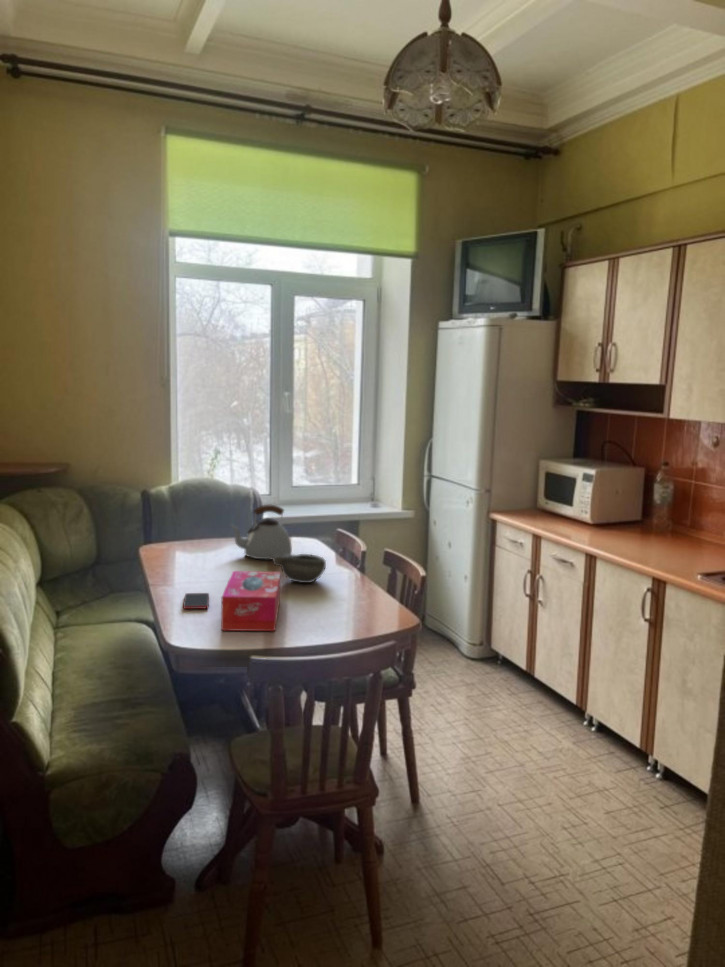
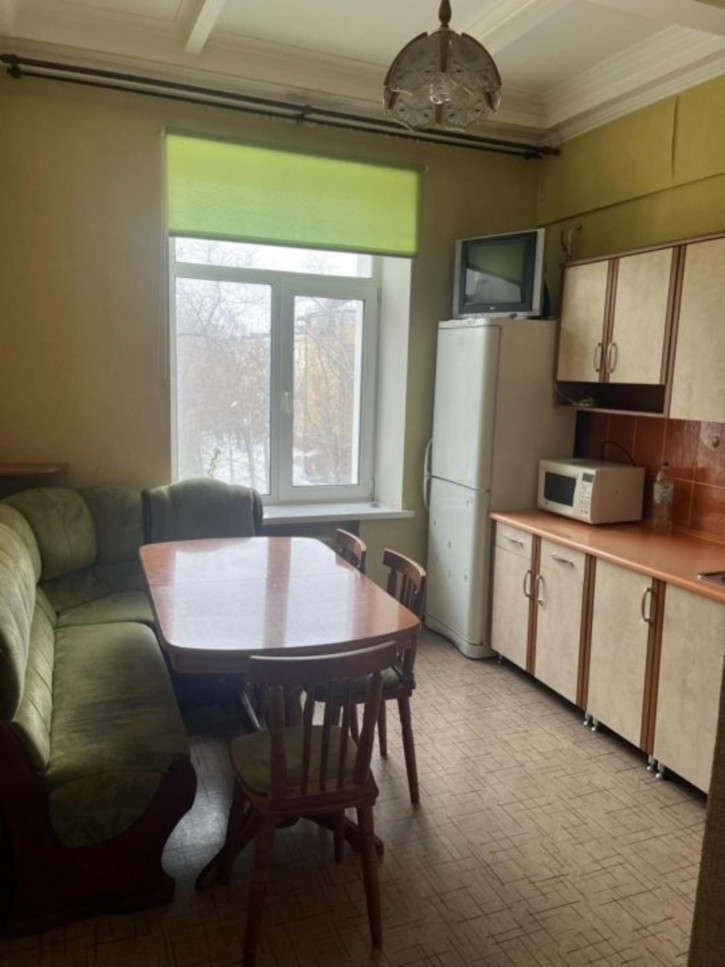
- kettle (260, 530)
- tissue box (252, 599)
- bowl (299, 567)
- cell phone (196, 600)
